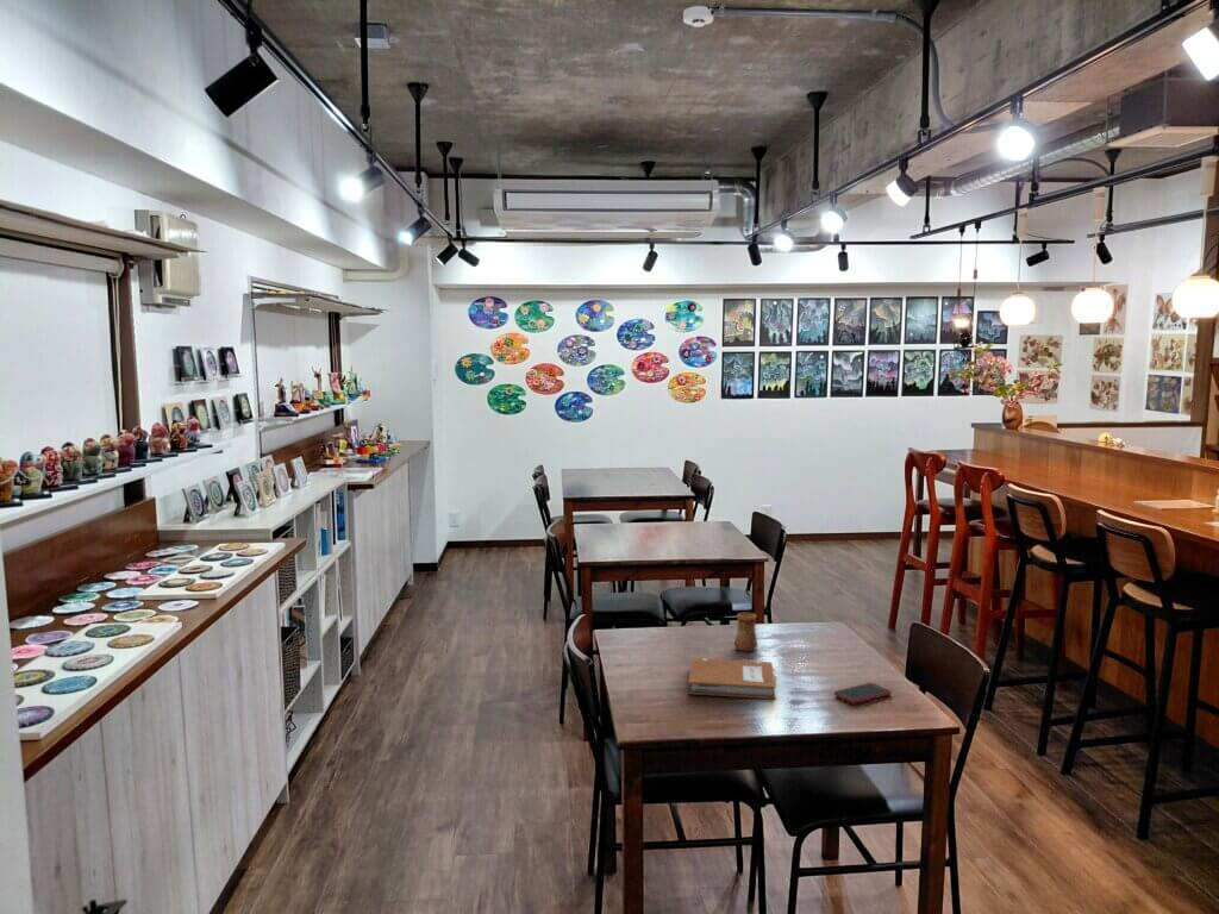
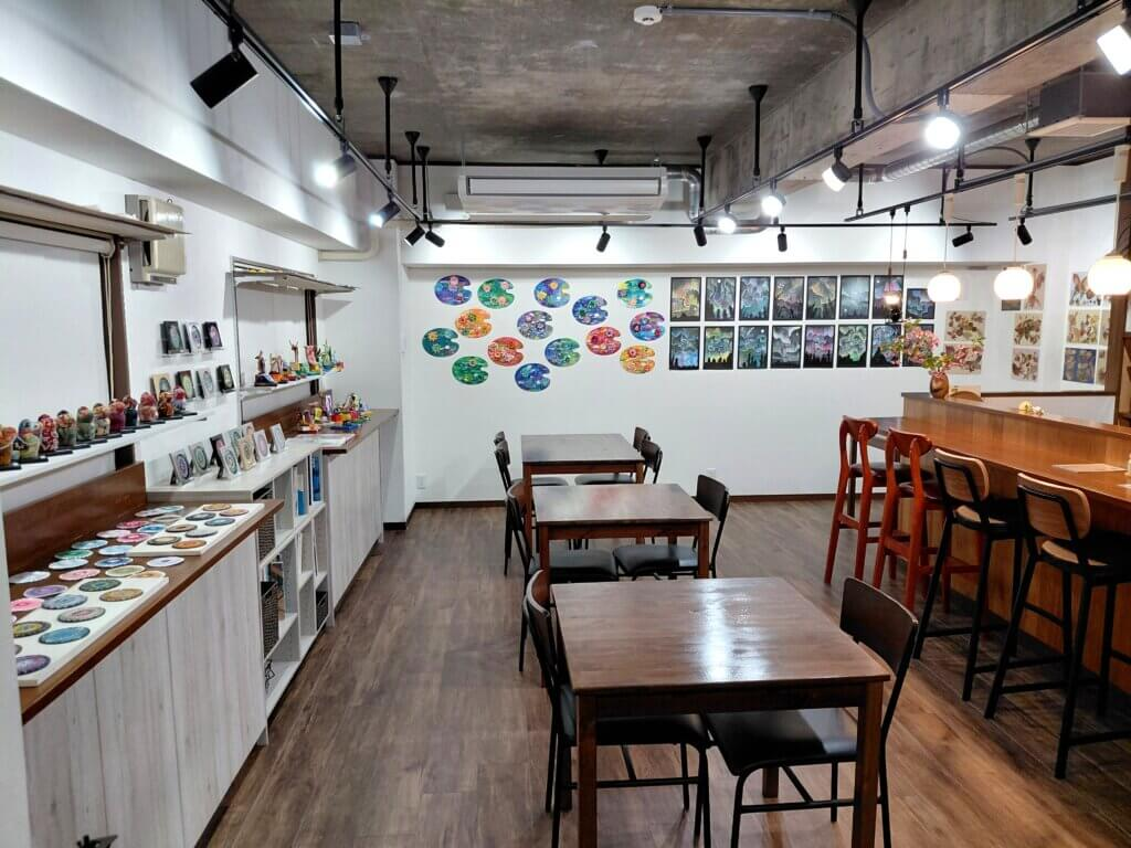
- cell phone (862, 693)
- cup (745, 631)
- notebook (733, 676)
